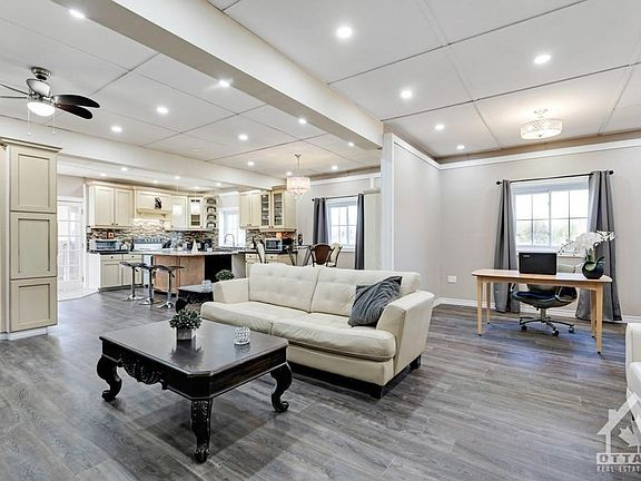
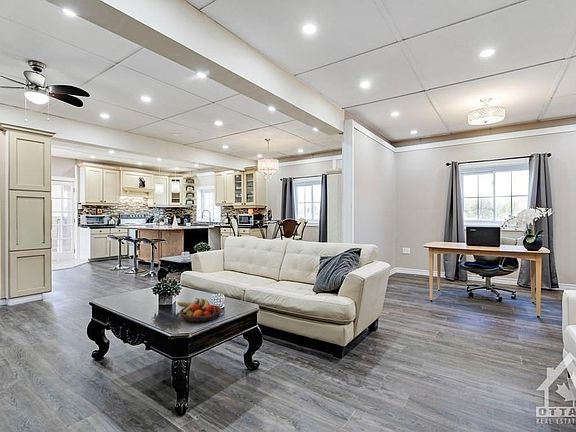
+ fruit bowl (200, 308)
